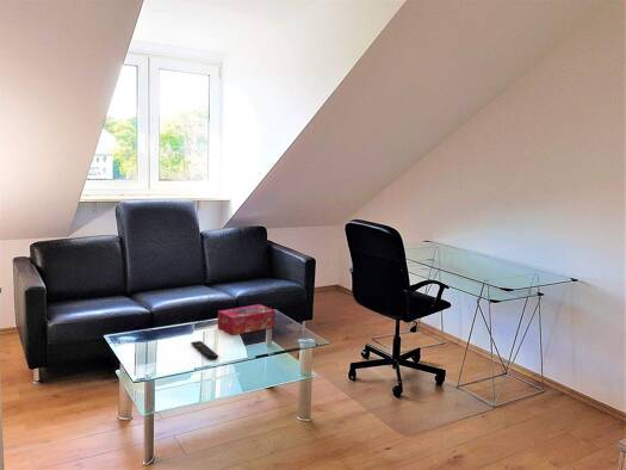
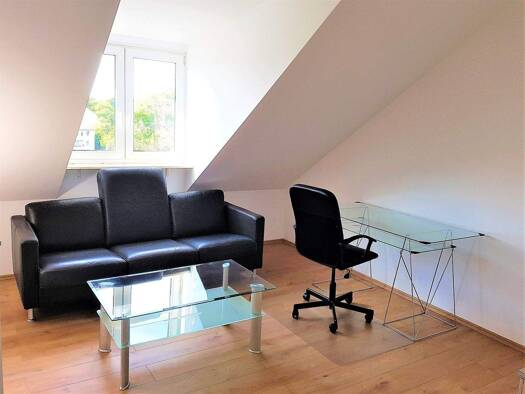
- remote control (204, 350)
- tissue box (246, 319)
